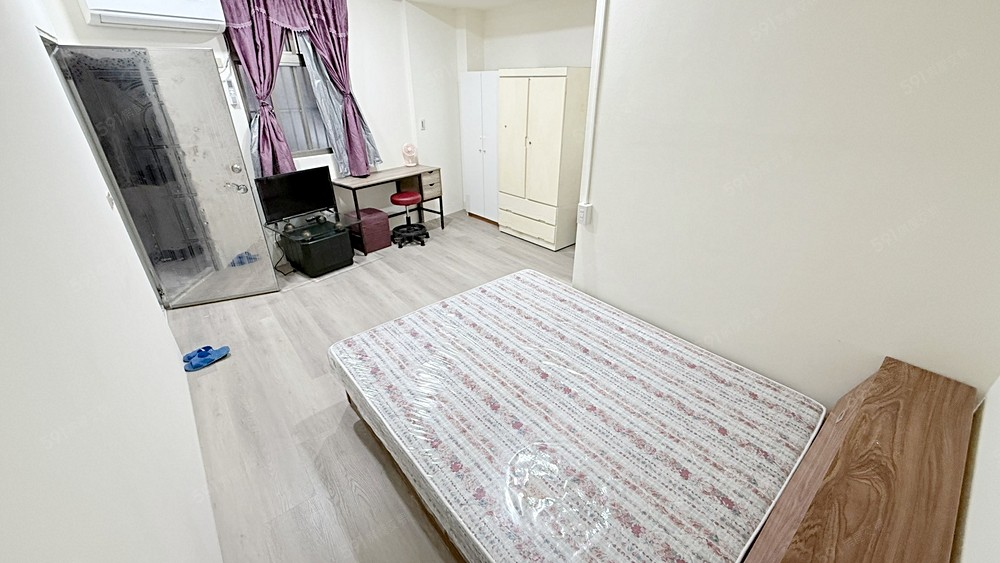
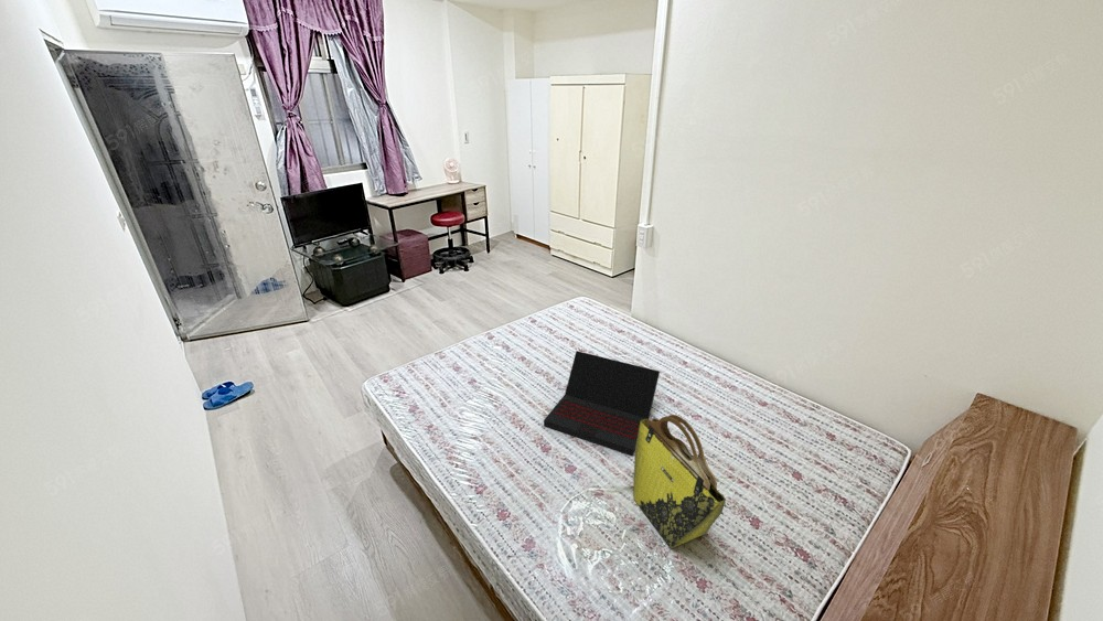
+ tote bag (675, 471)
+ laptop (602, 396)
